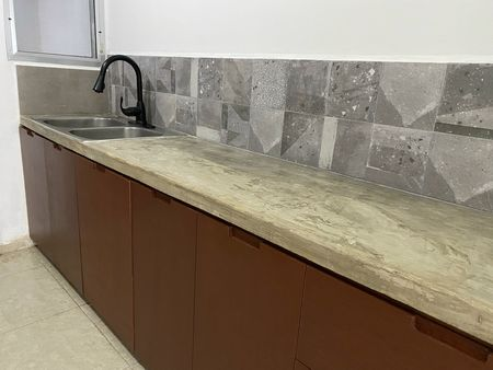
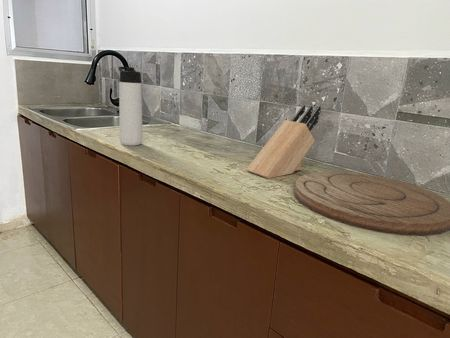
+ cutting board (368, 197)
+ thermos bottle (129, 106)
+ knife block (287, 138)
